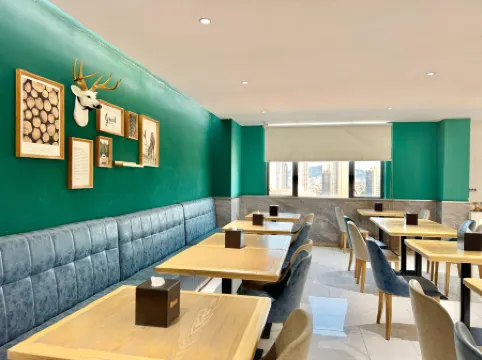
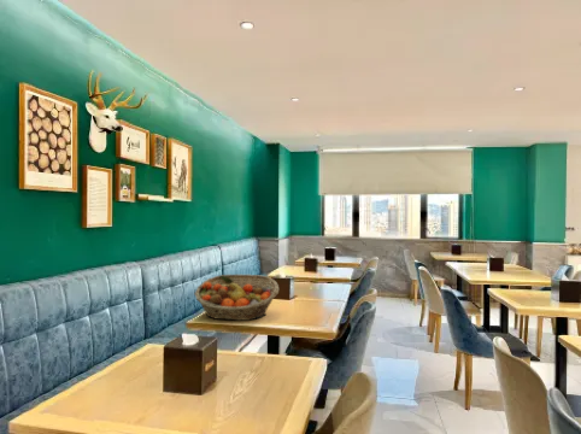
+ fruit basket (236, 295)
